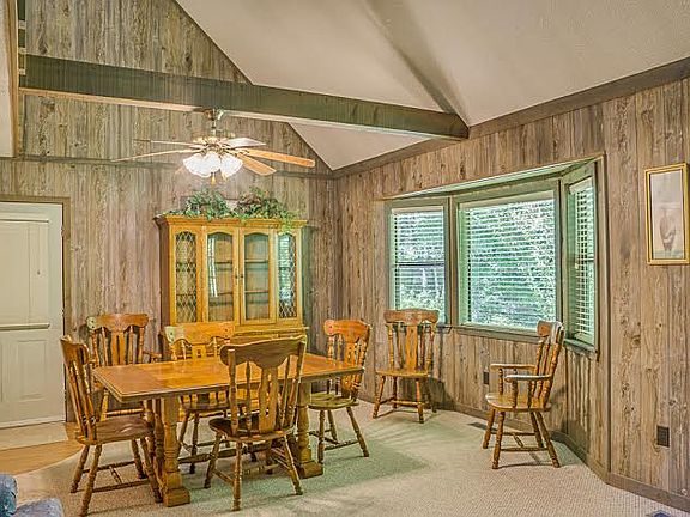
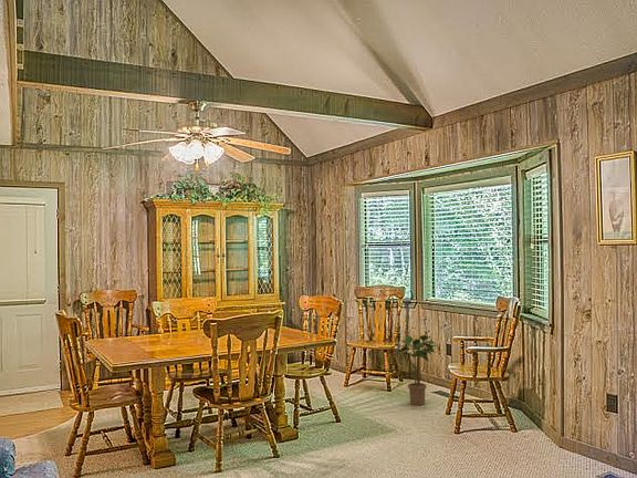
+ potted plant (418, 367)
